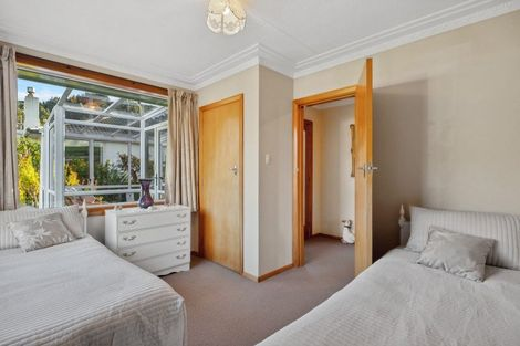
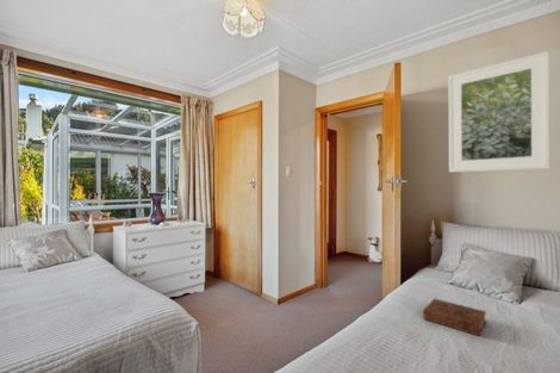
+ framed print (493, 117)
+ book (454, 315)
